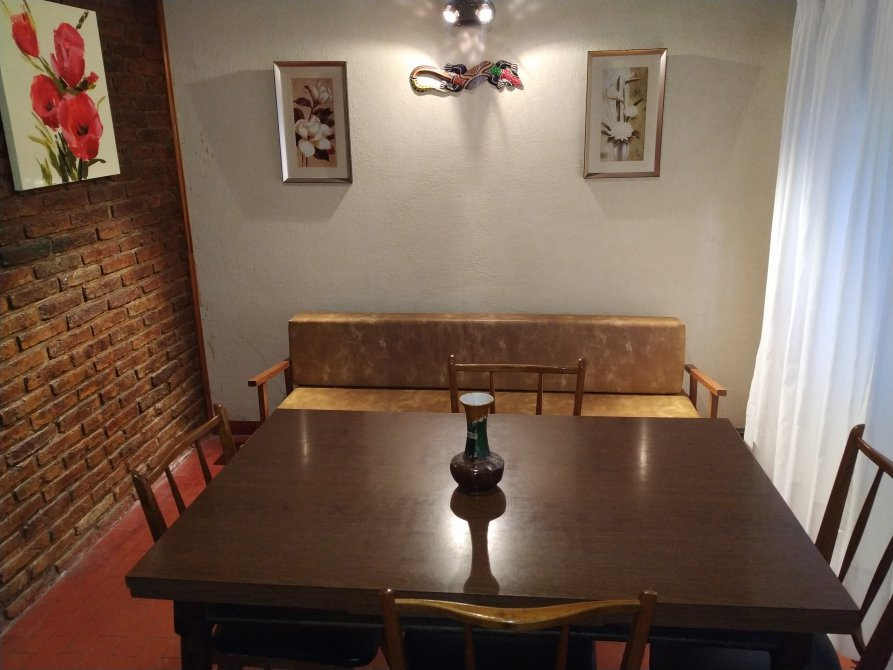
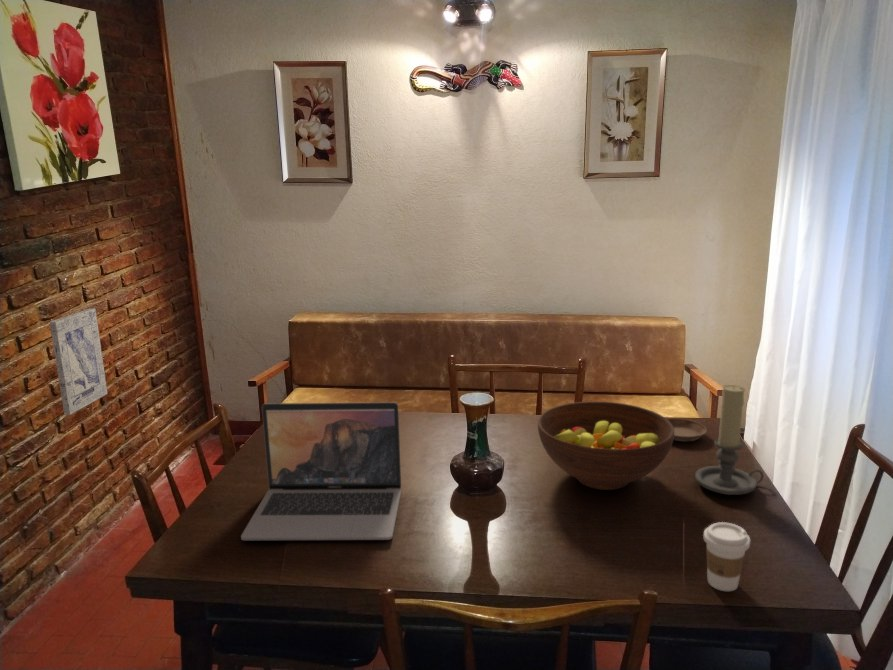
+ laptop (323, 468)
+ coffee cup (724, 557)
+ fruit bowl (603, 452)
+ saucer (680, 431)
+ wall art (80, 360)
+ candle holder (734, 436)
